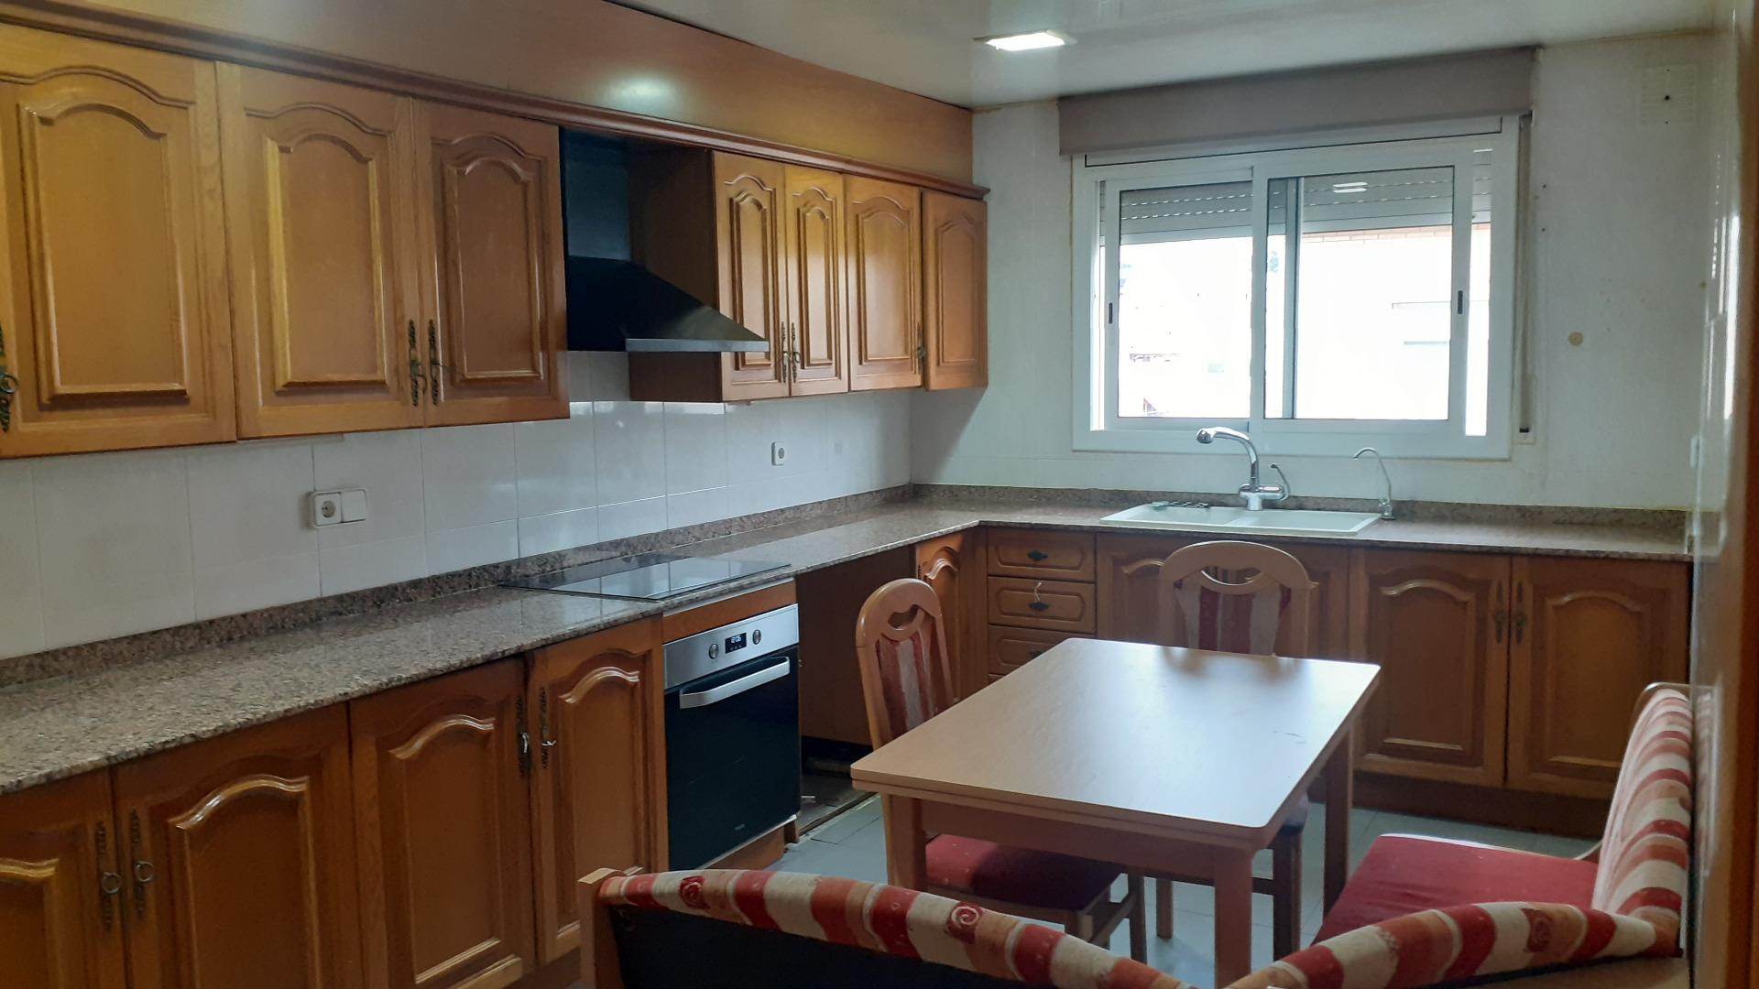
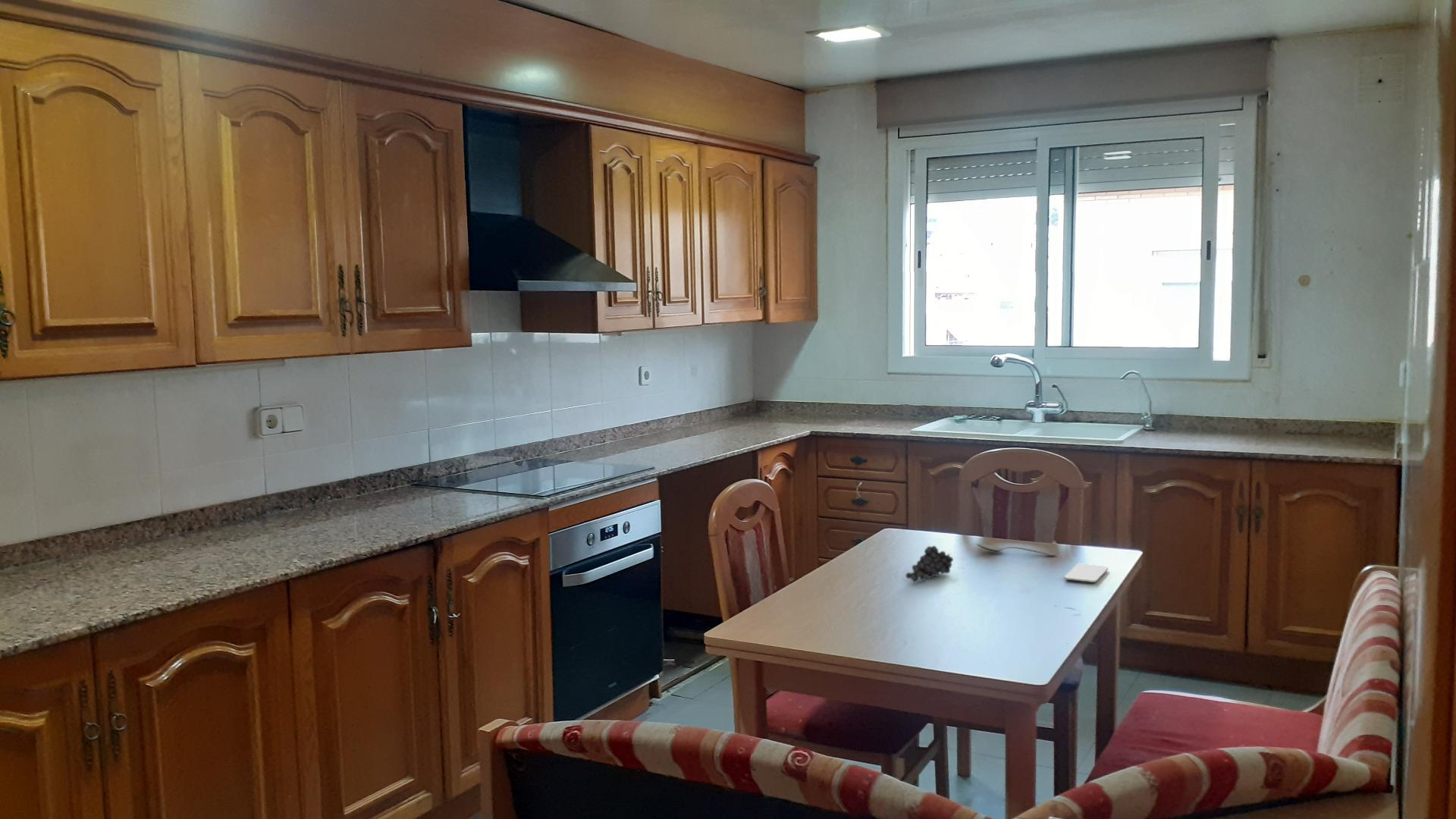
+ fruit (930, 562)
+ smartphone (1086, 573)
+ spoon (1016, 548)
